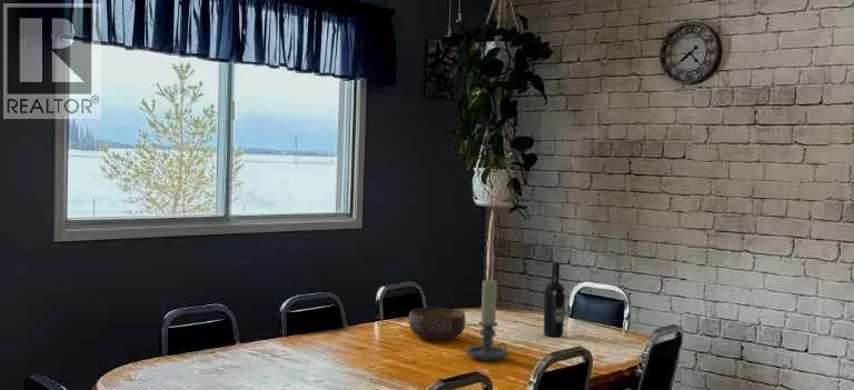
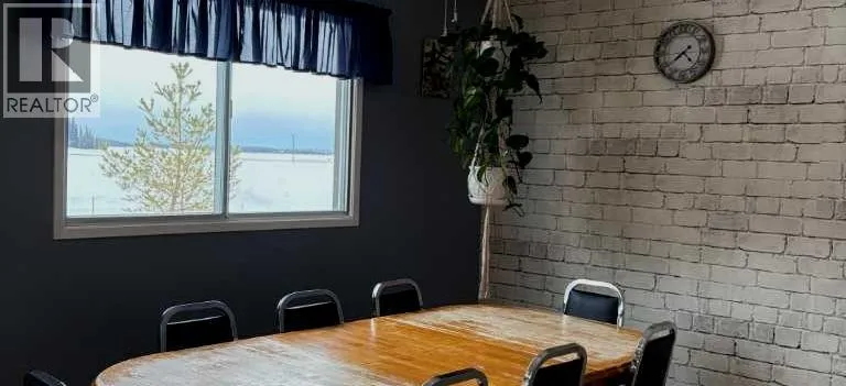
- bowl (436, 324)
- wine bottle (554, 298)
- candle holder (490, 318)
